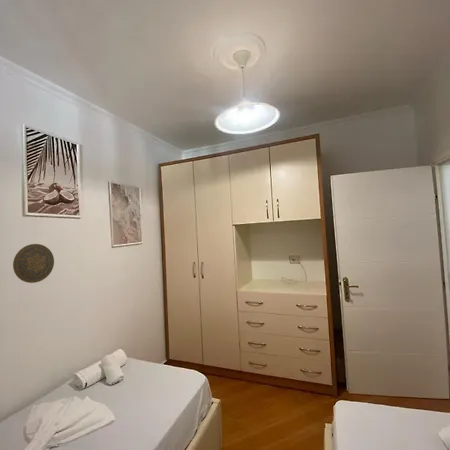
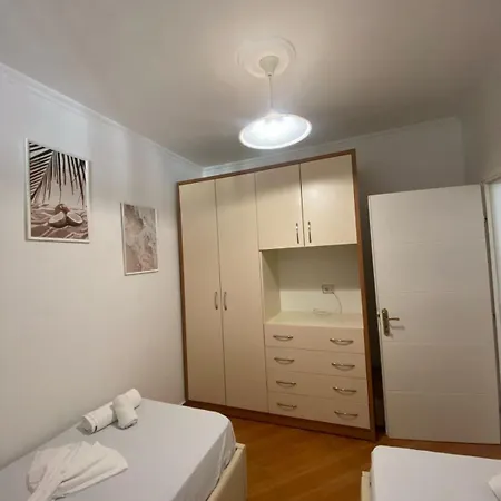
- decorative plate (35, 263)
